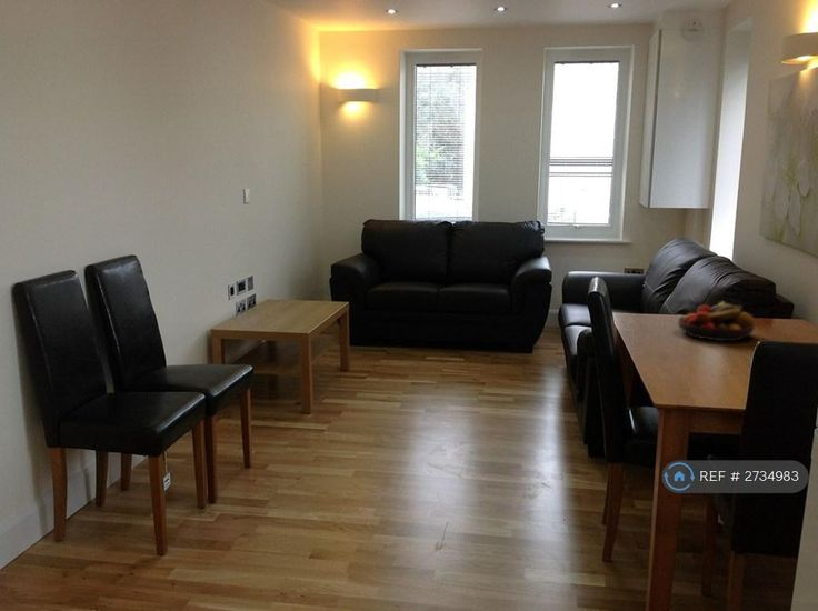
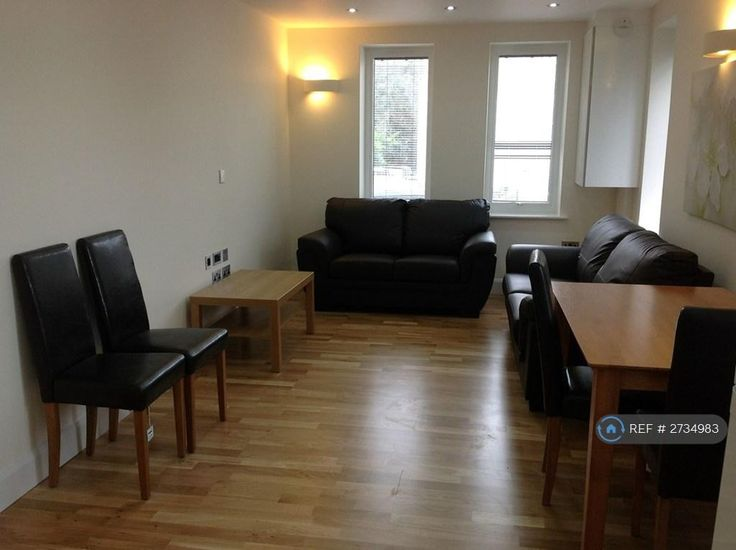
- fruit bowl (715, 318)
